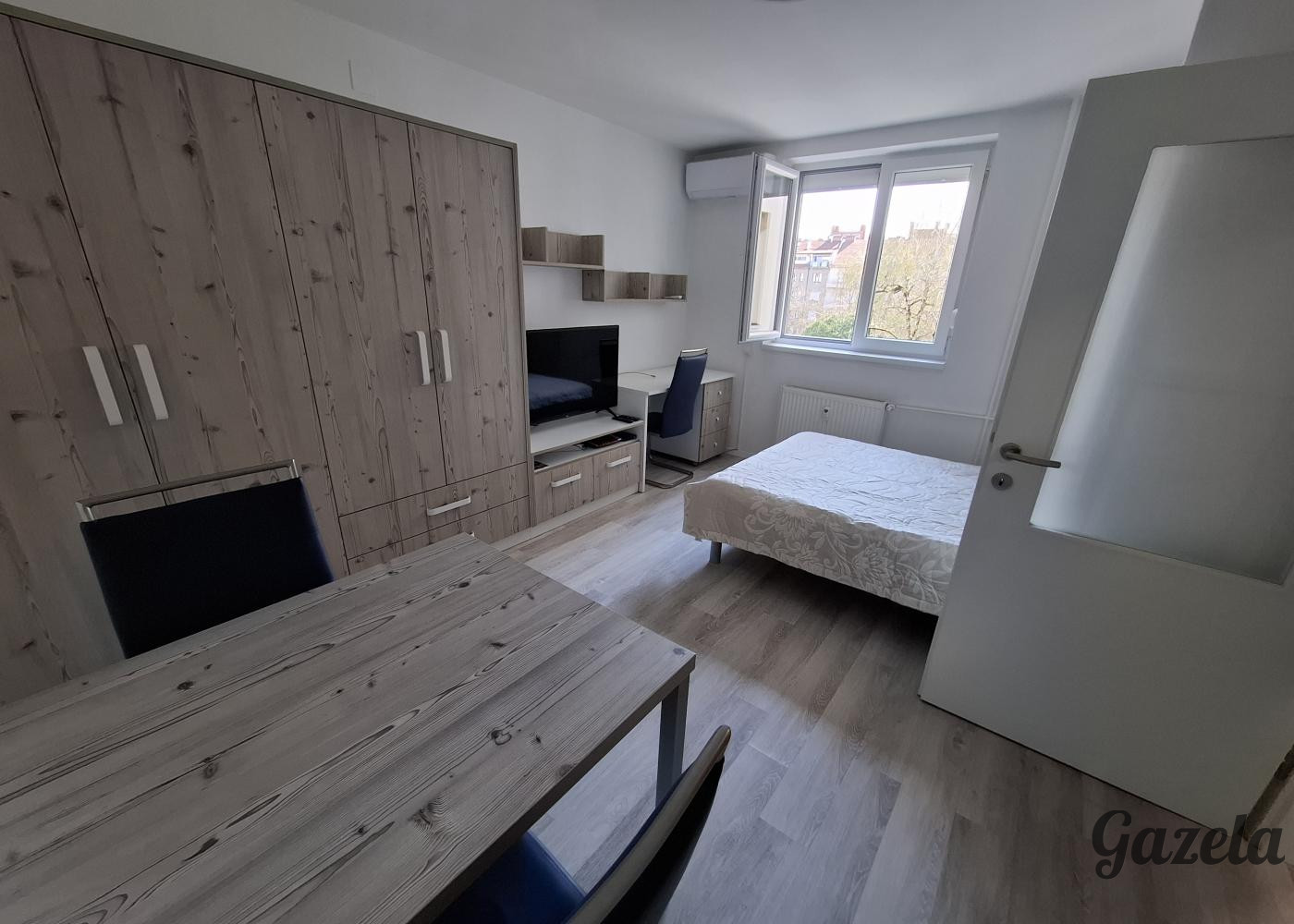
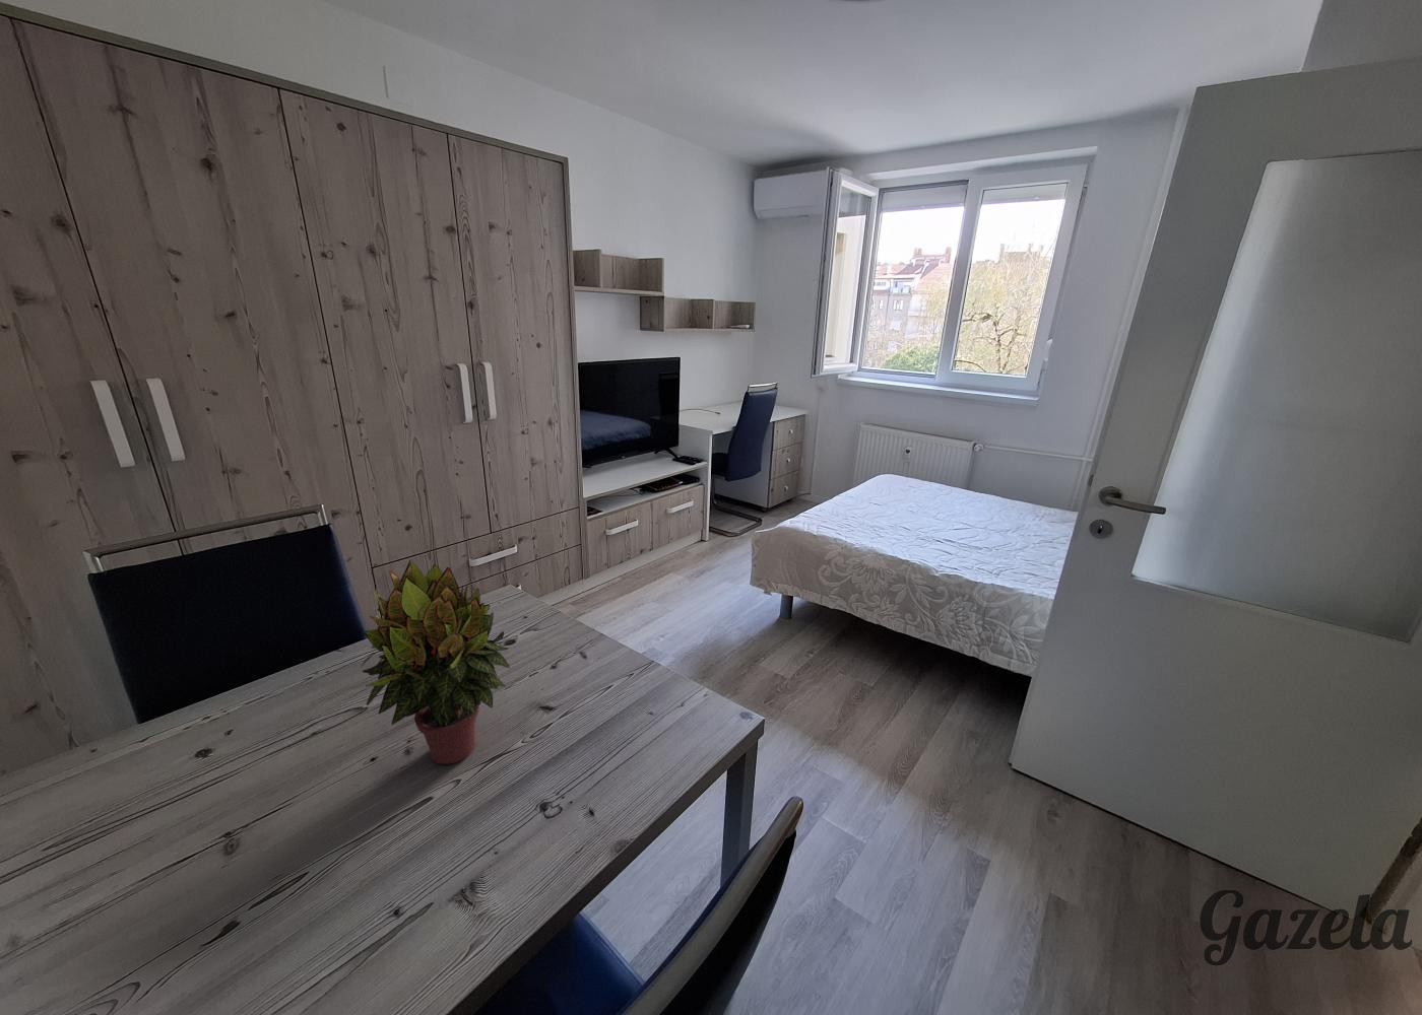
+ potted plant (436, 663)
